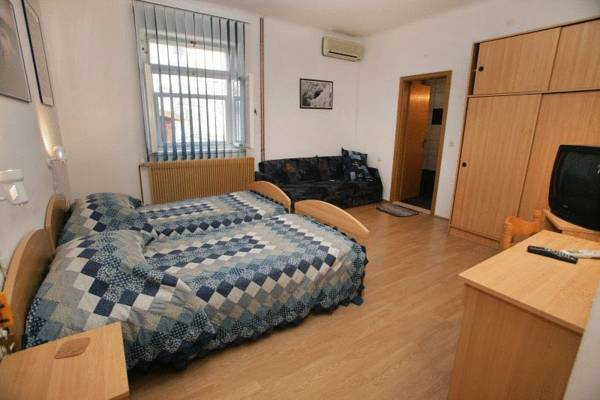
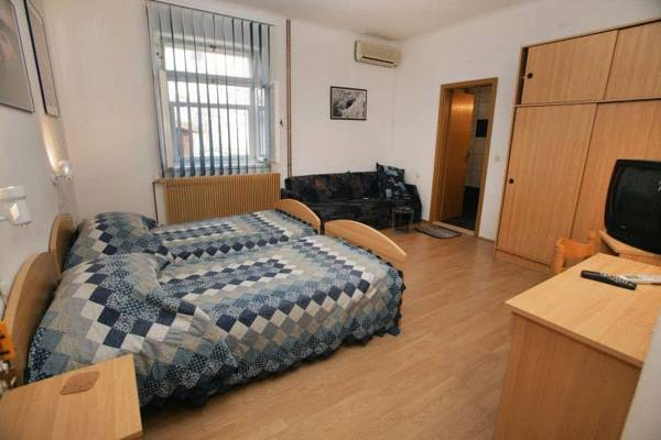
+ waste bin (402, 220)
